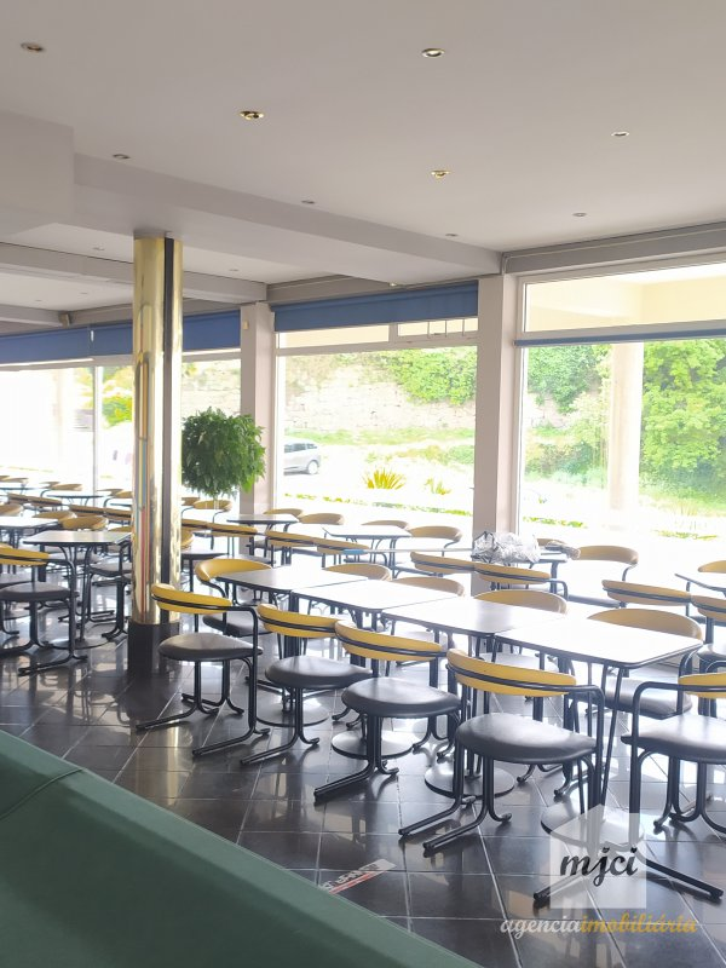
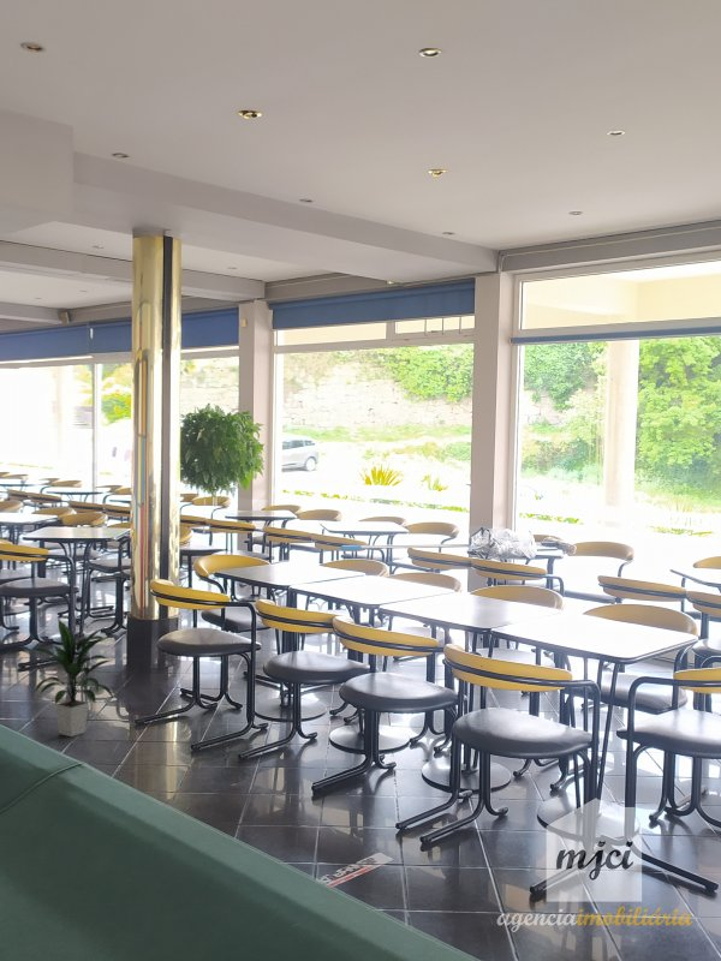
+ indoor plant (76, 676)
